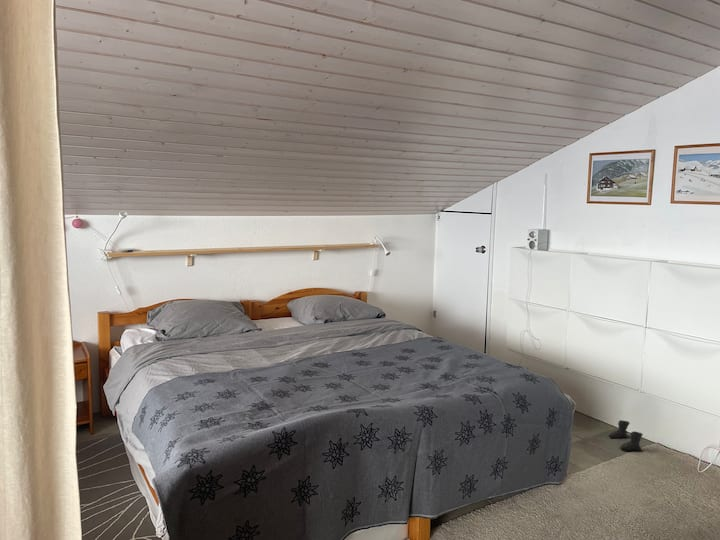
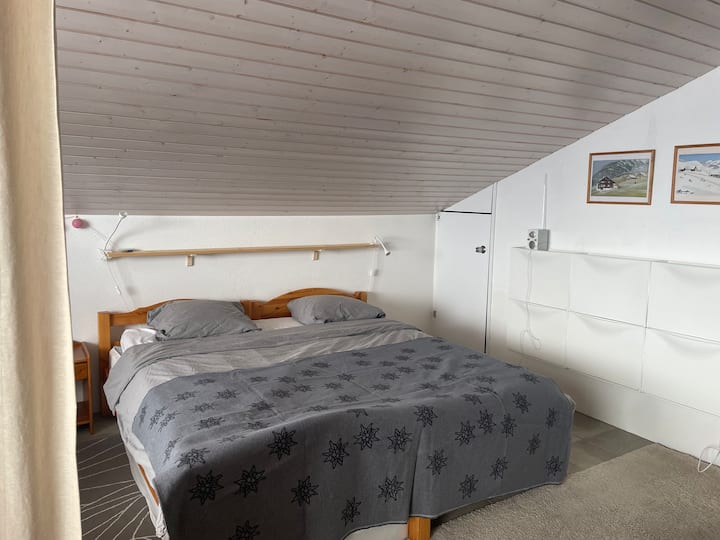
- boots (625, 434)
